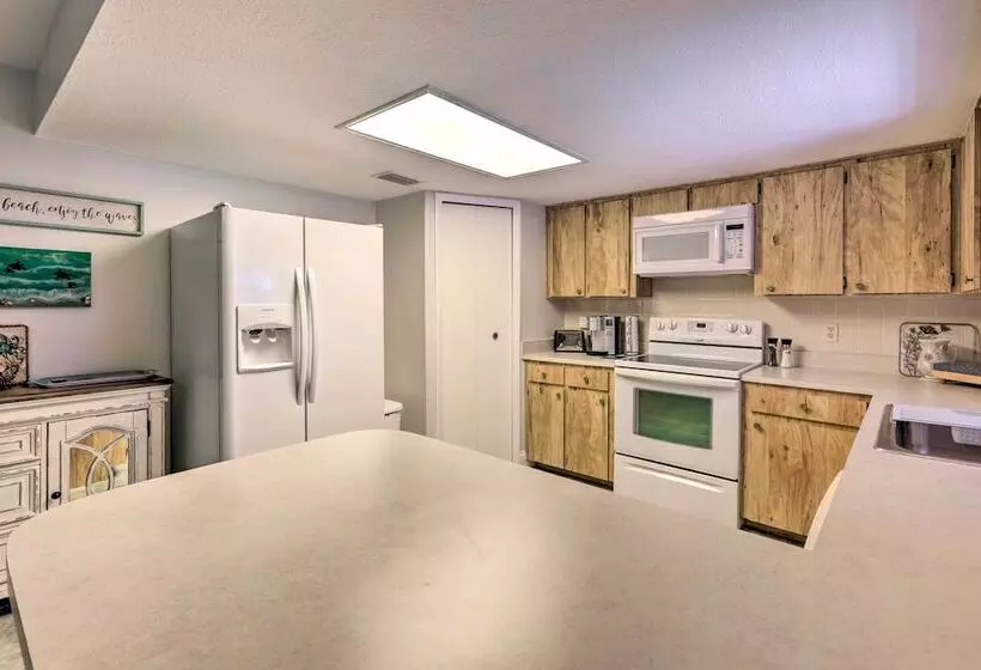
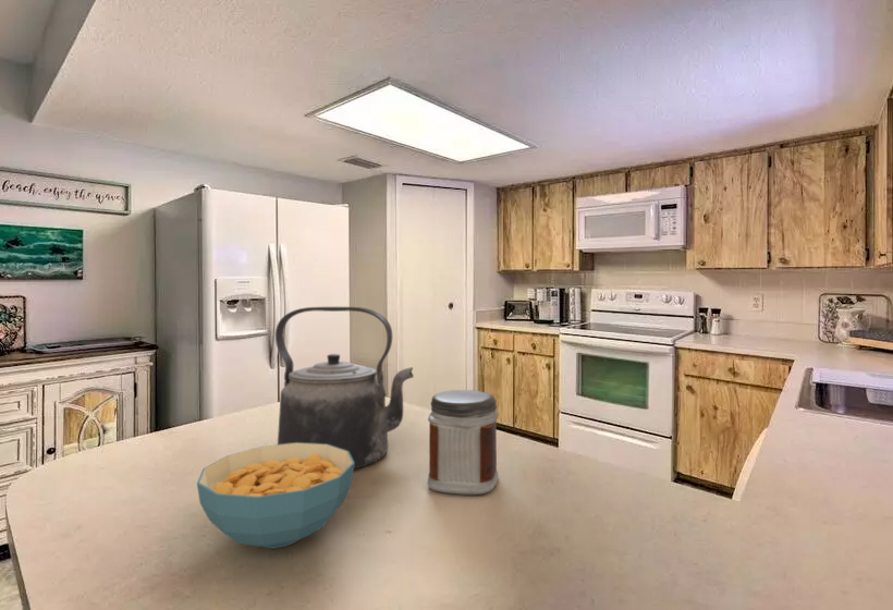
+ jar (463, 438)
+ cereal bowl (280, 501)
+ kettle (344, 380)
